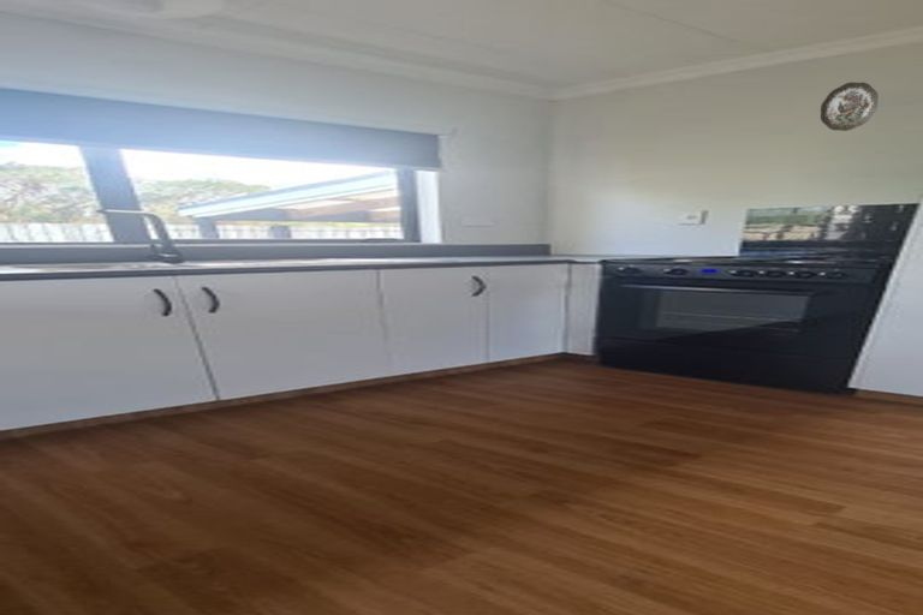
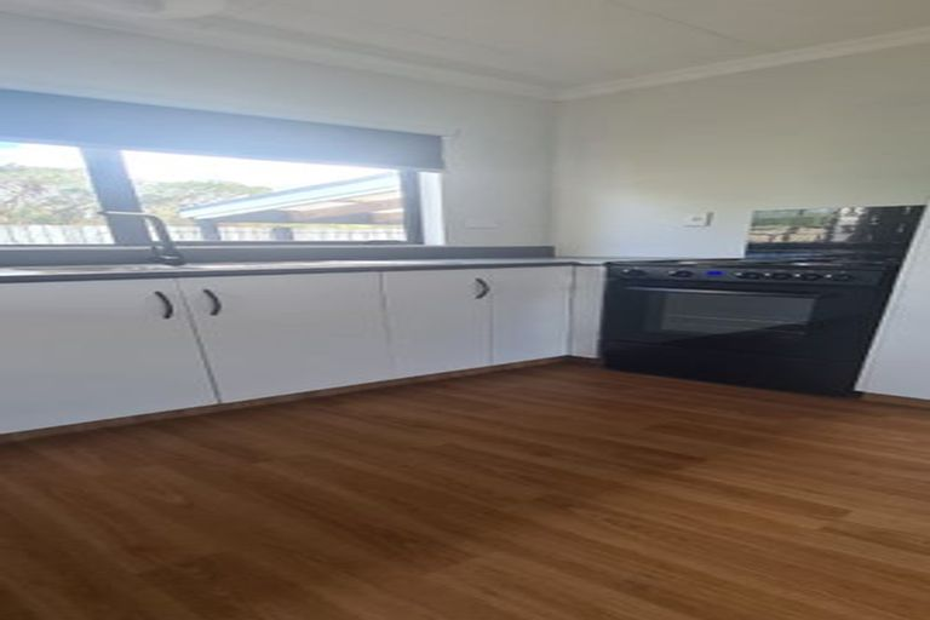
- decorative plate (848, 107)
